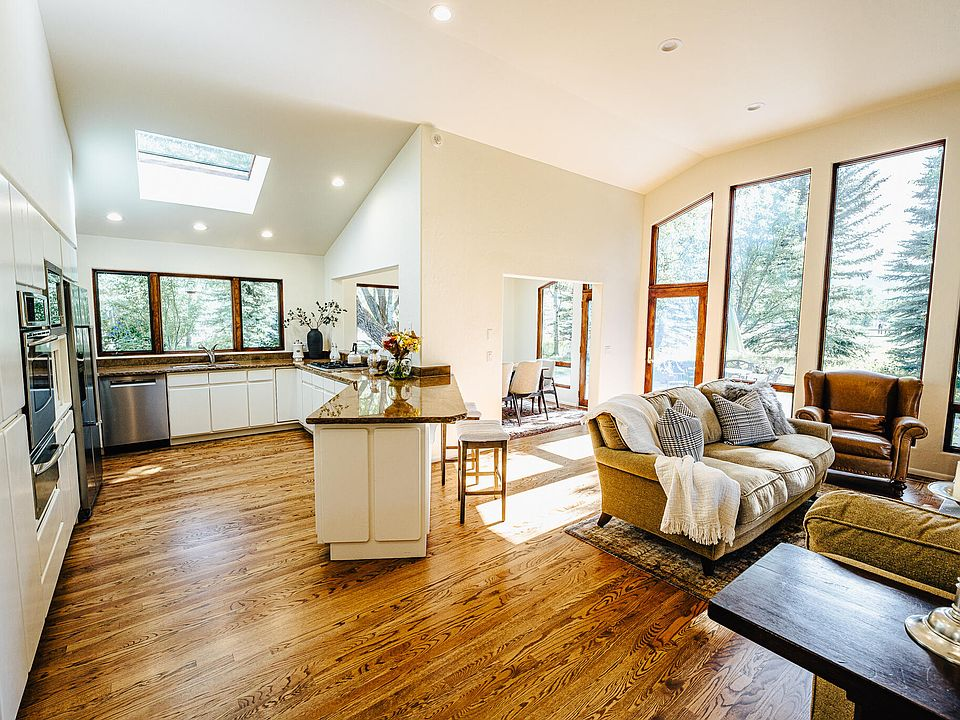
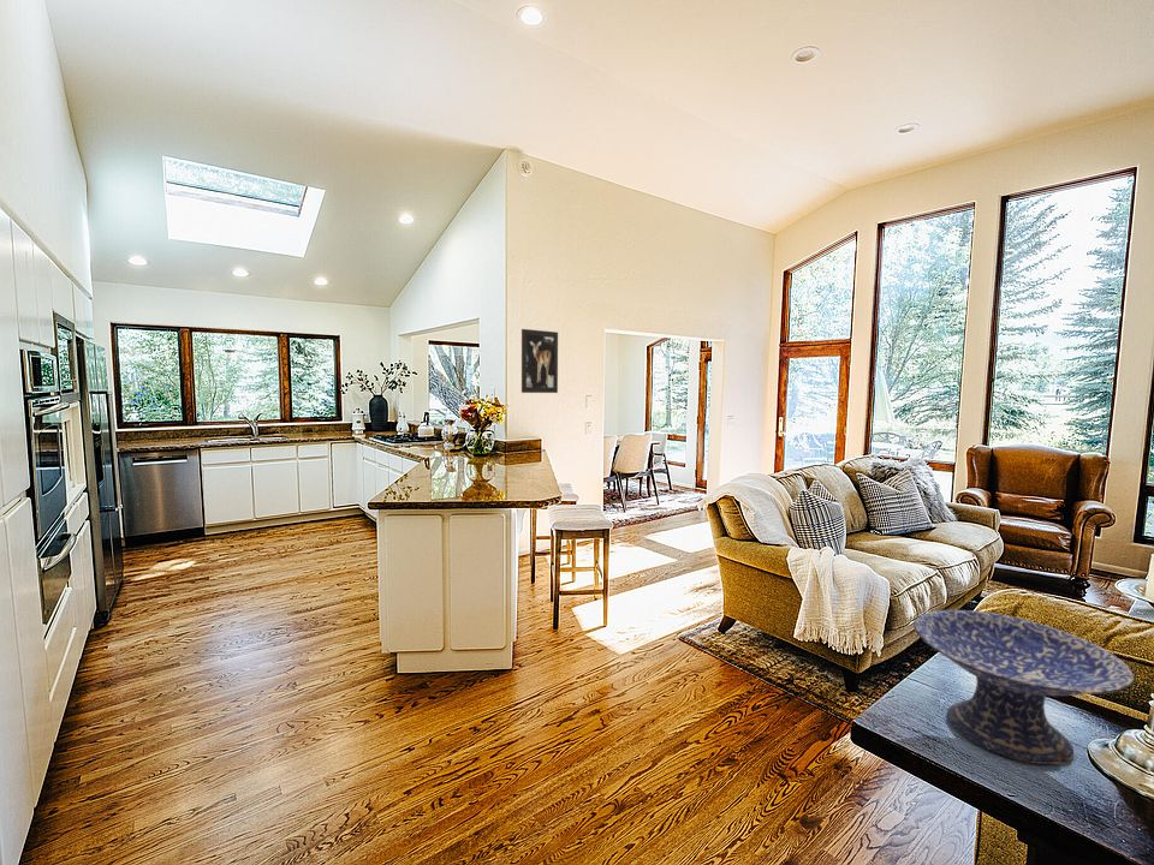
+ wall art (540, 362)
+ decorative bowl (1010, 687)
